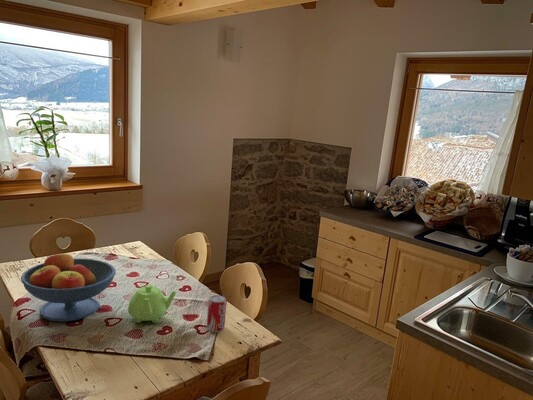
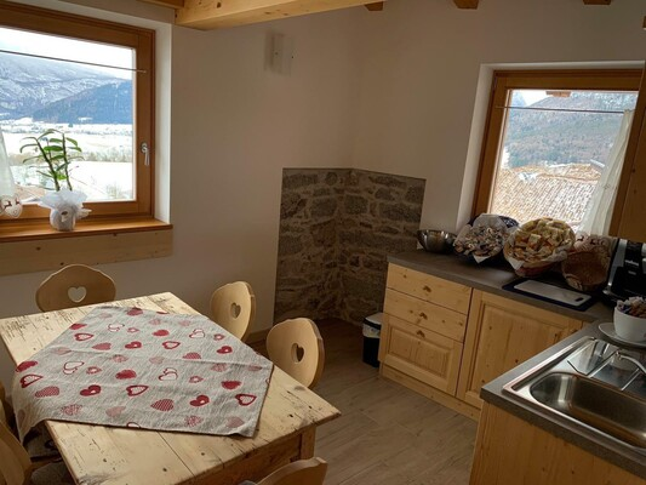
- beverage can (216, 313)
- fruit bowl (70, 284)
- teapot (152, 302)
